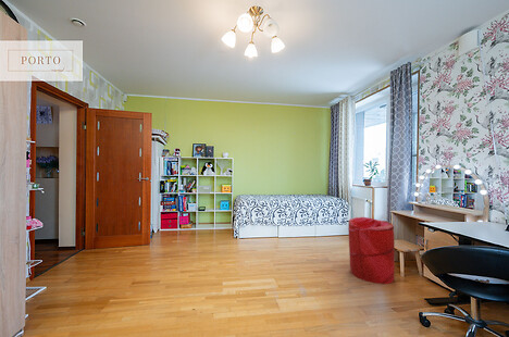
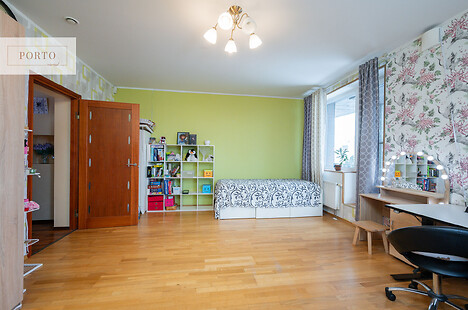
- laundry hamper (370, 247)
